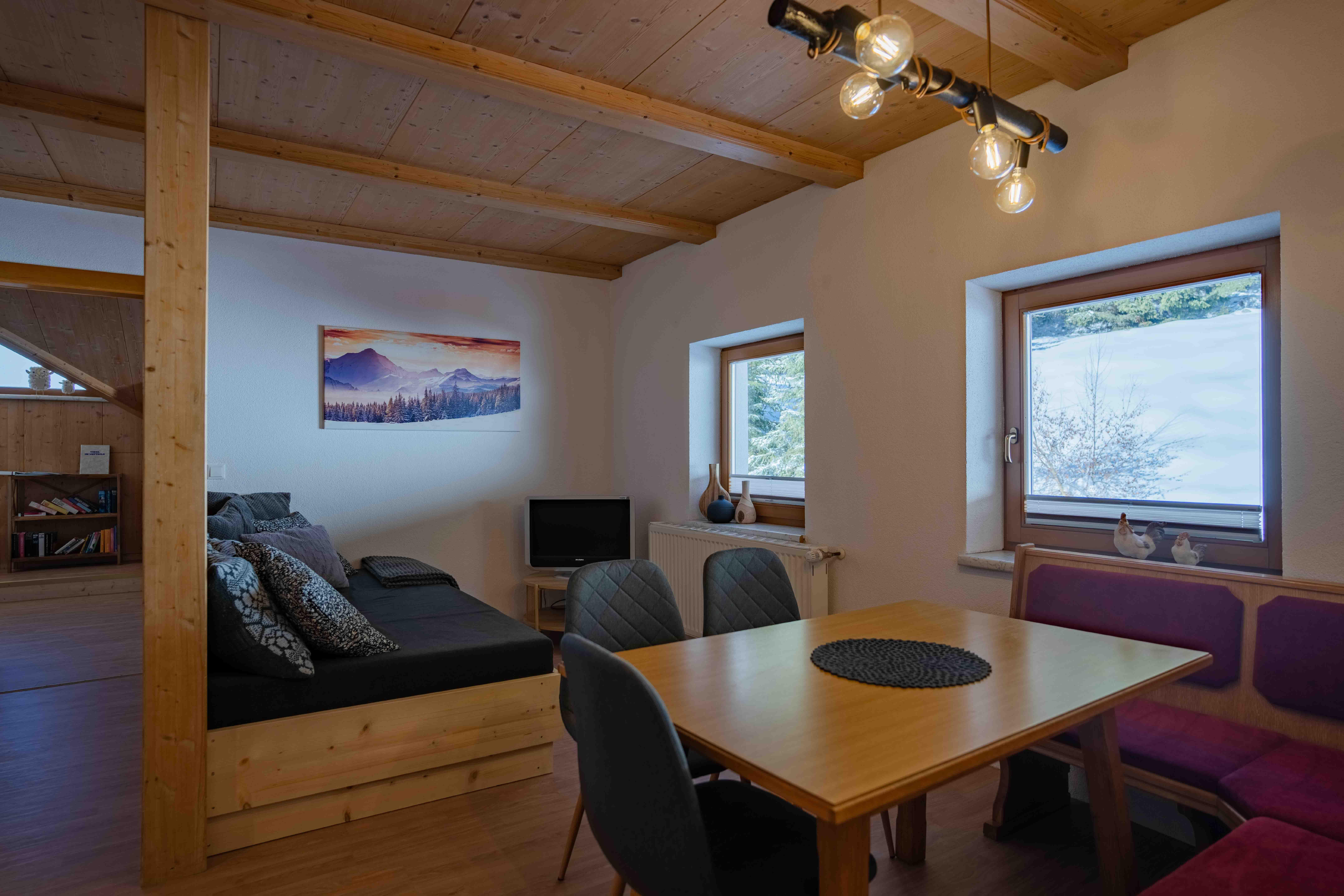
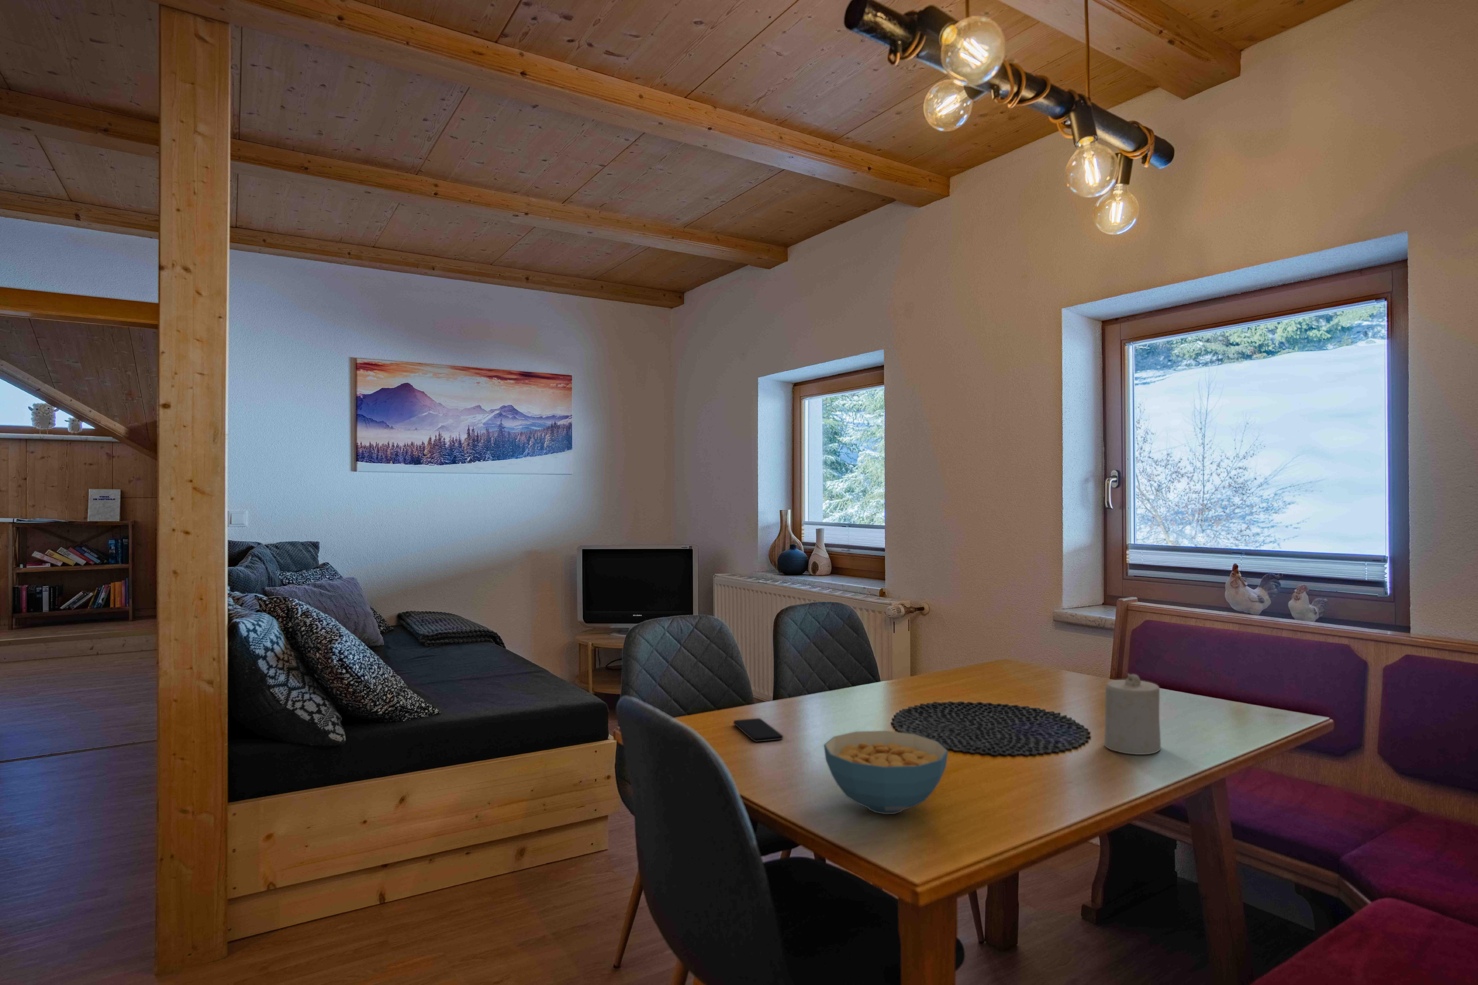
+ candle (1133, 709)
+ cereal bowl (885, 777)
+ smartphone (758, 729)
